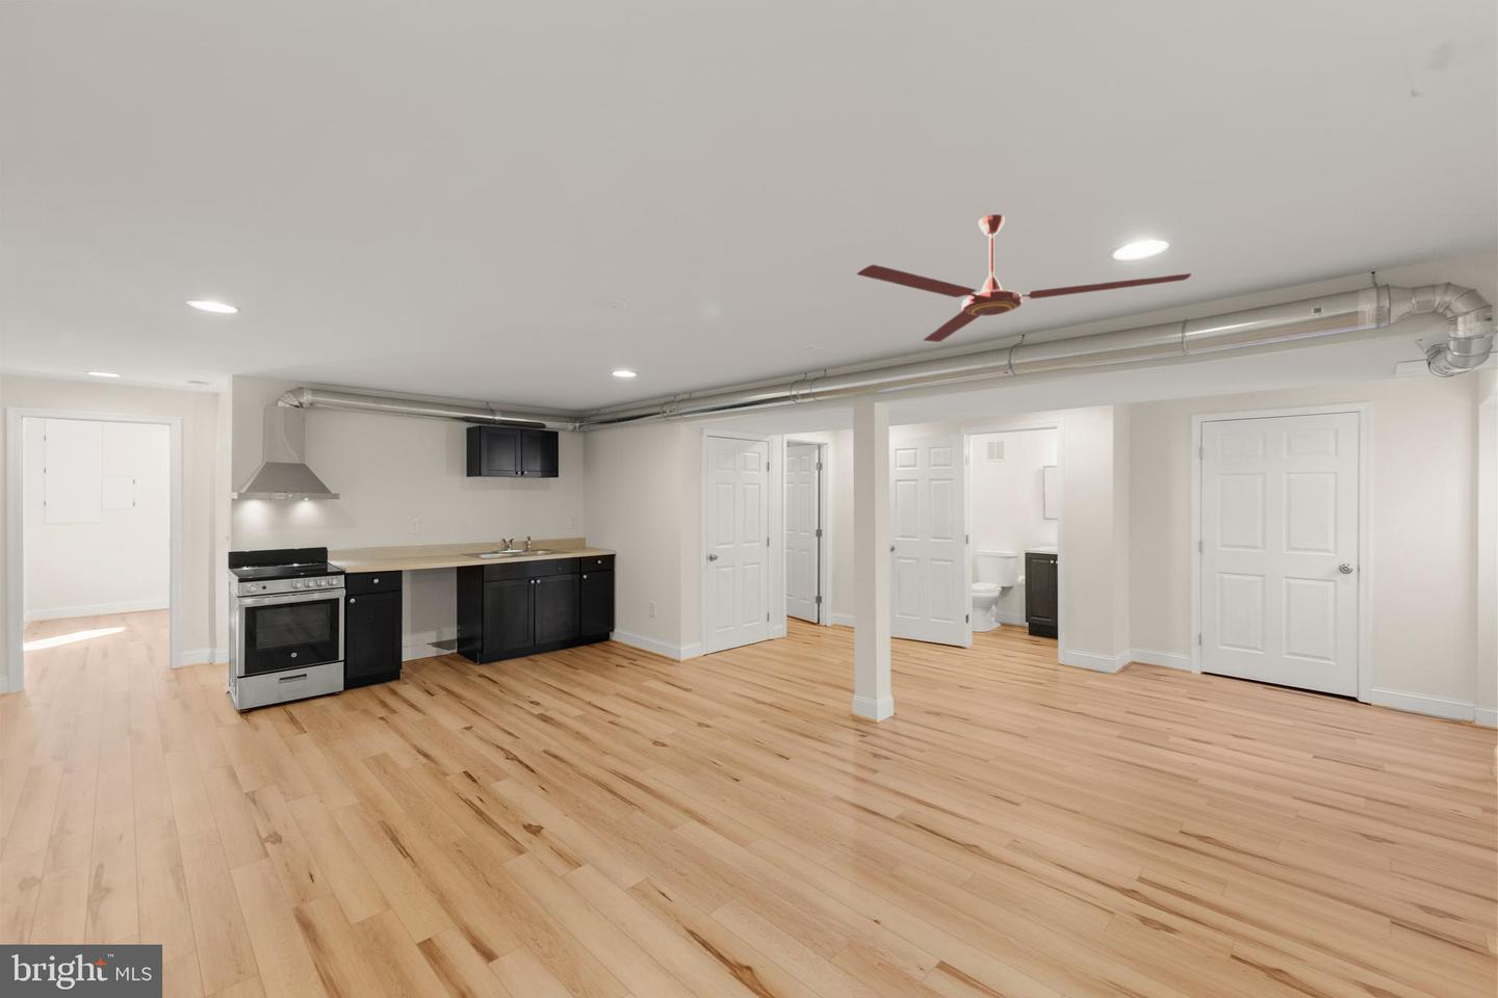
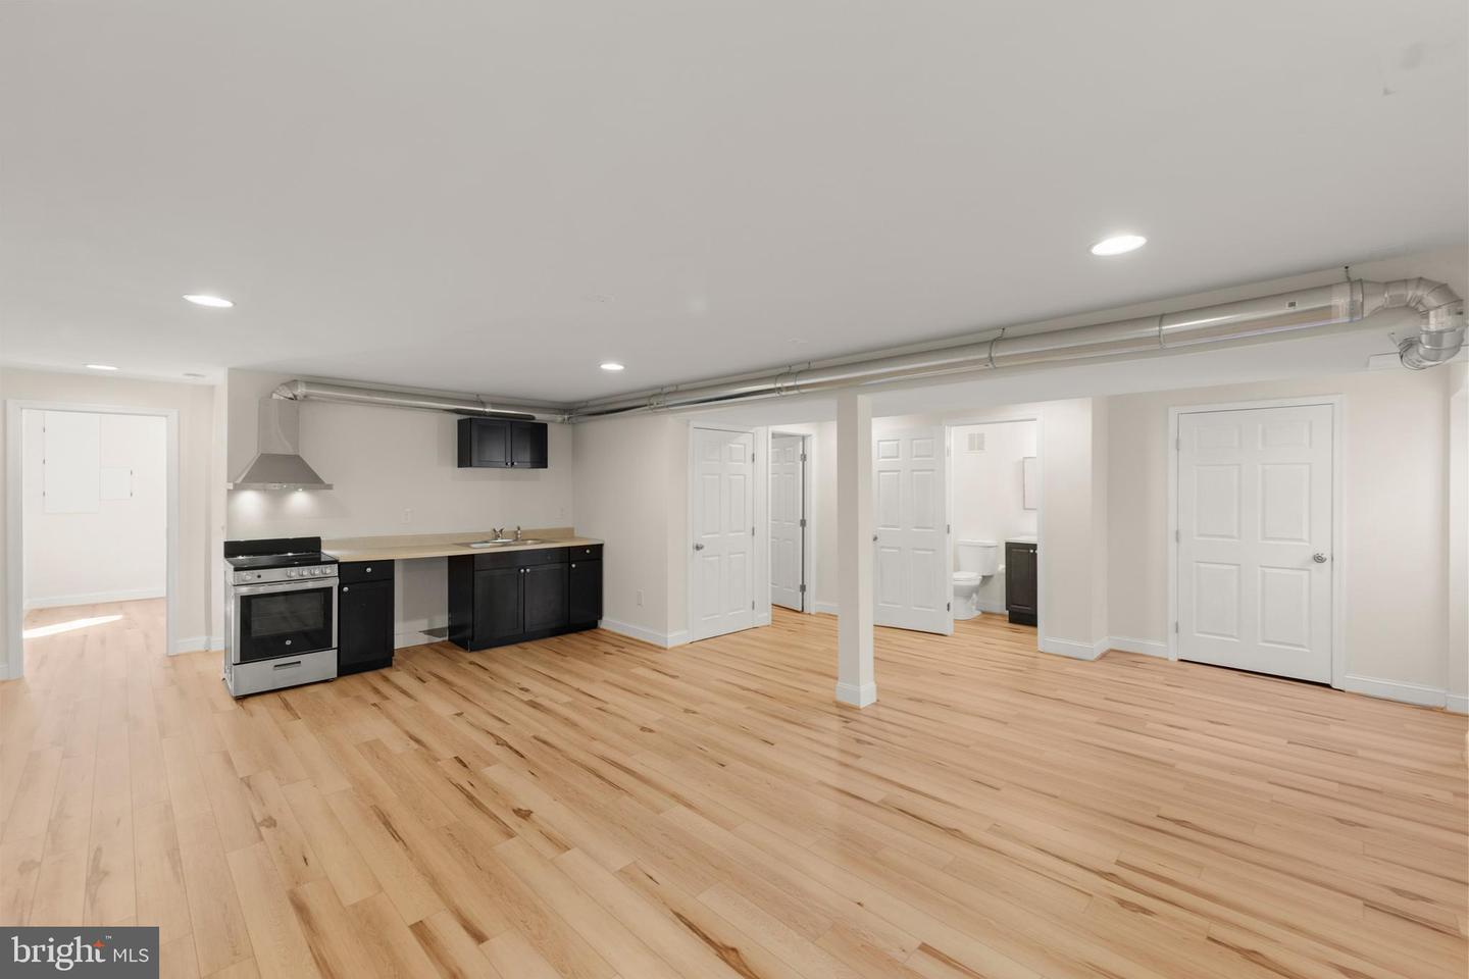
- ceiling fan (1031, 291)
